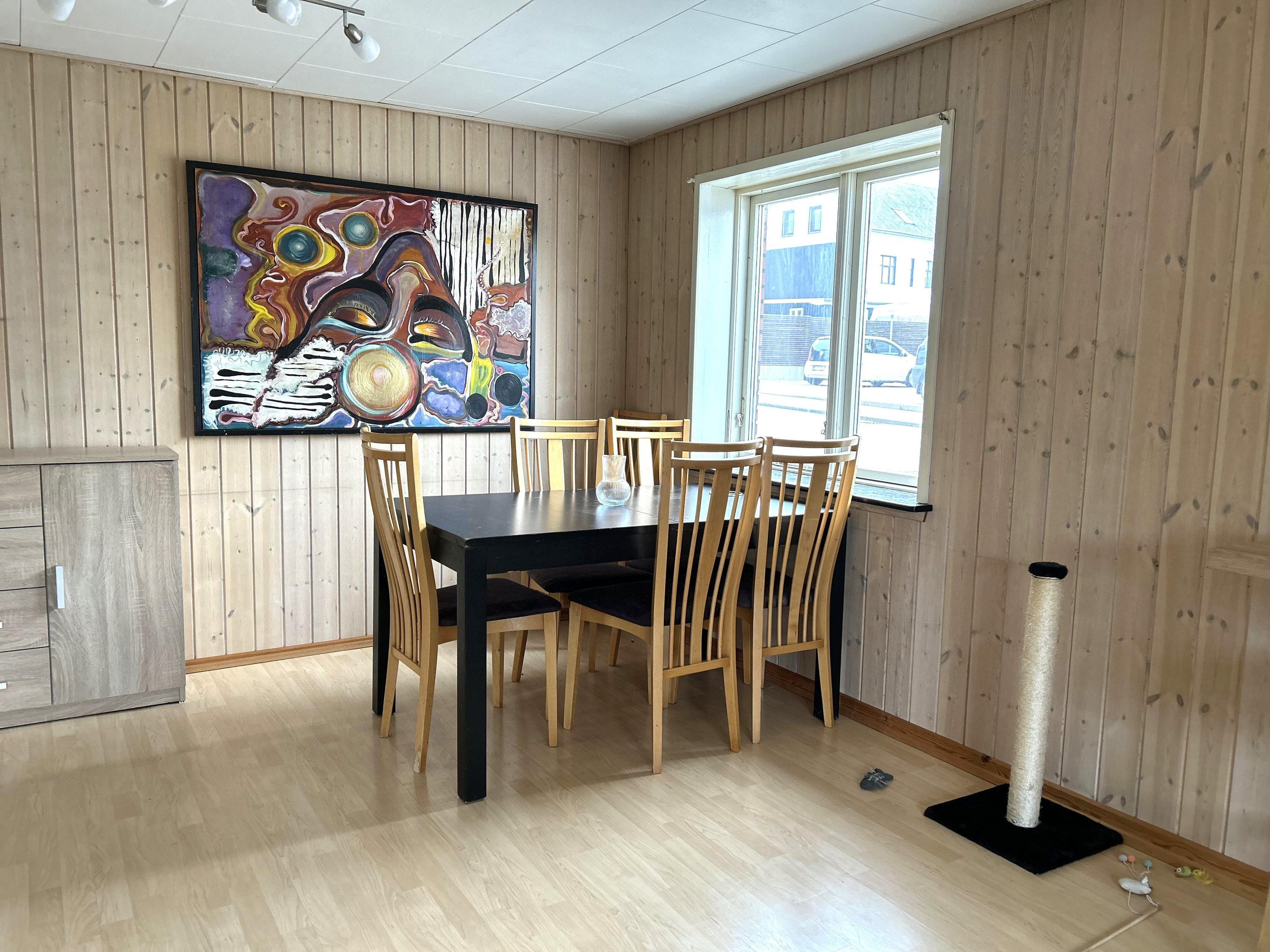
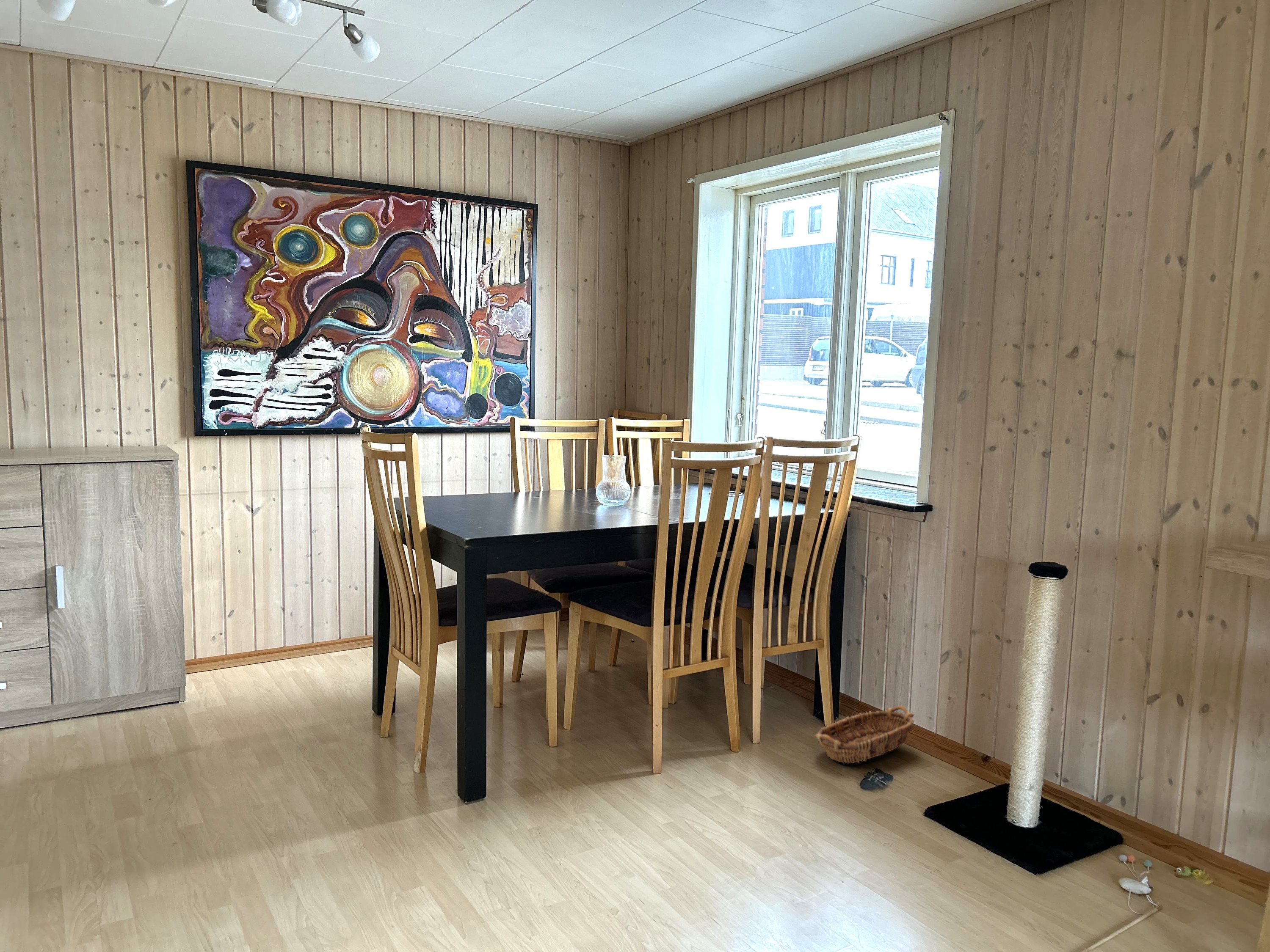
+ basket (864, 729)
